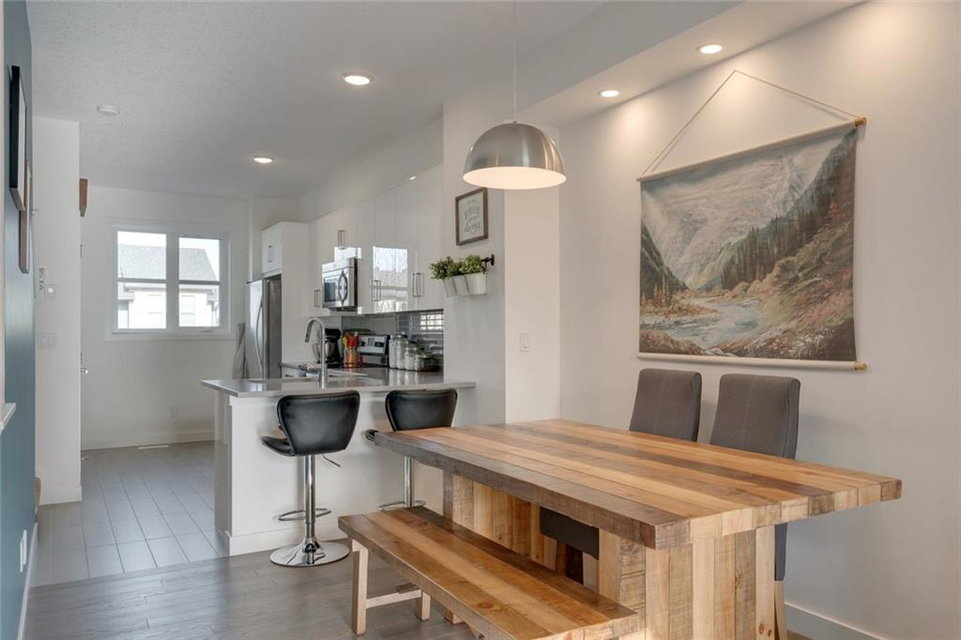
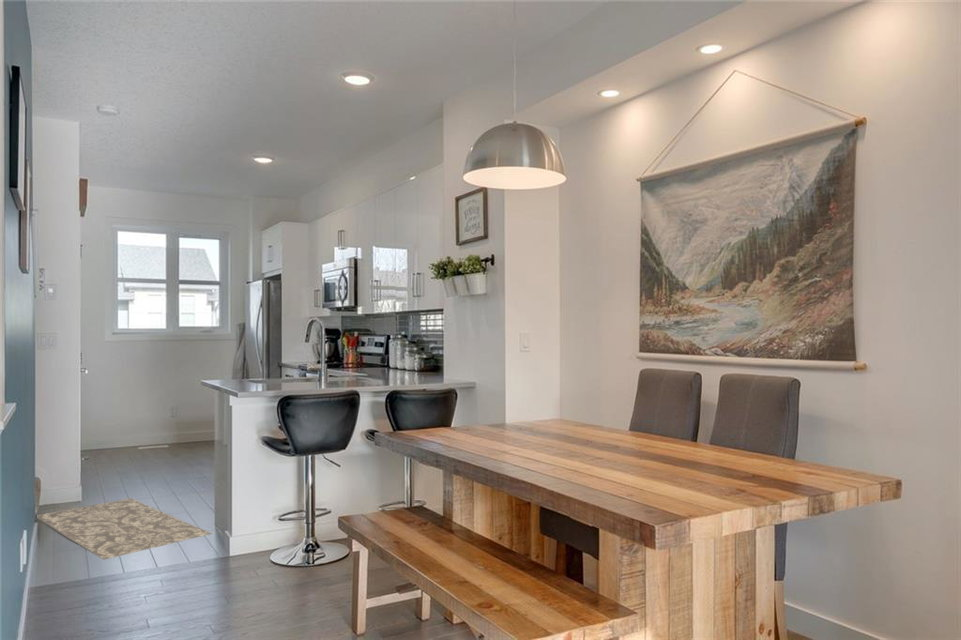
+ rug (119, 524)
